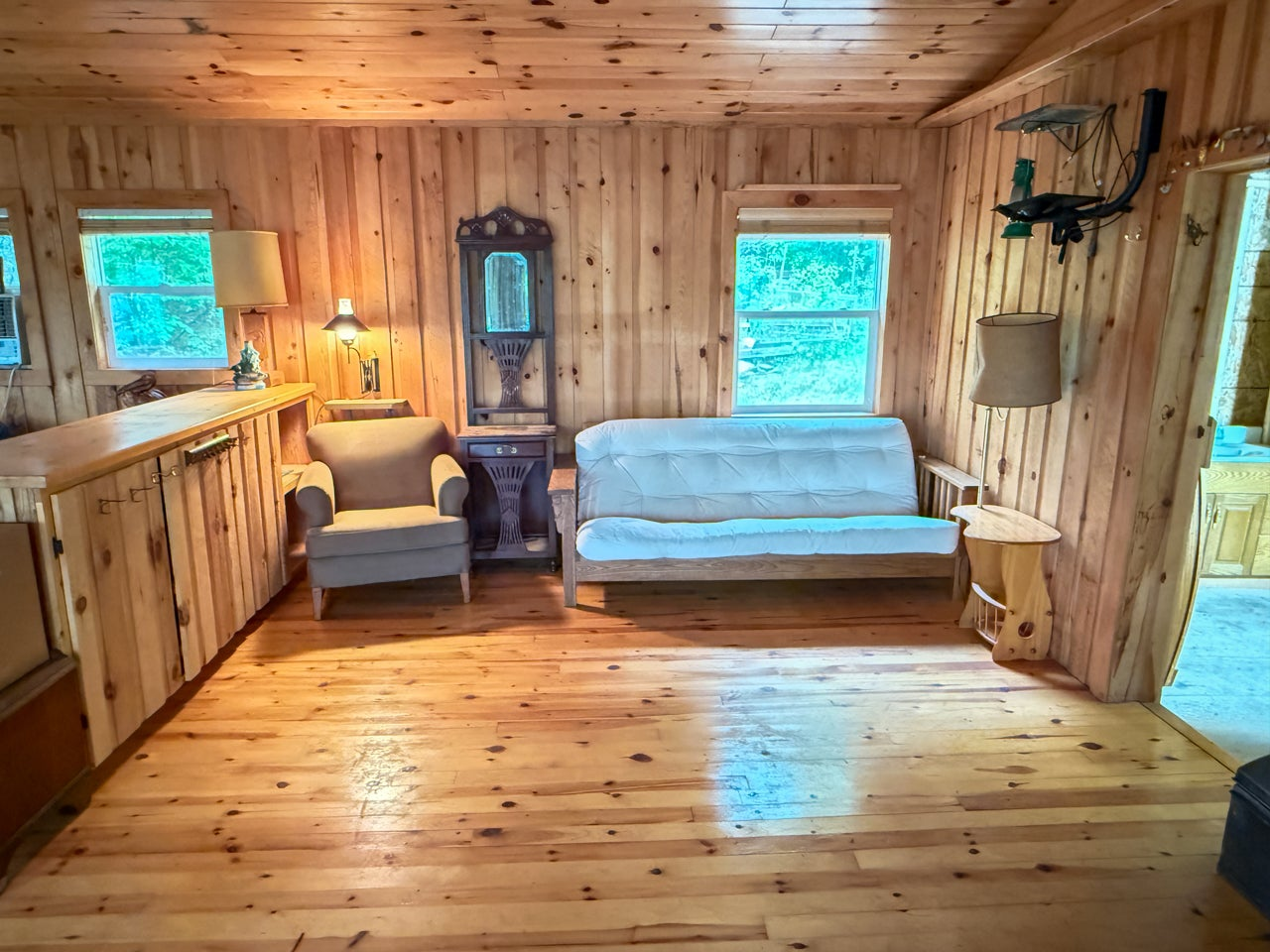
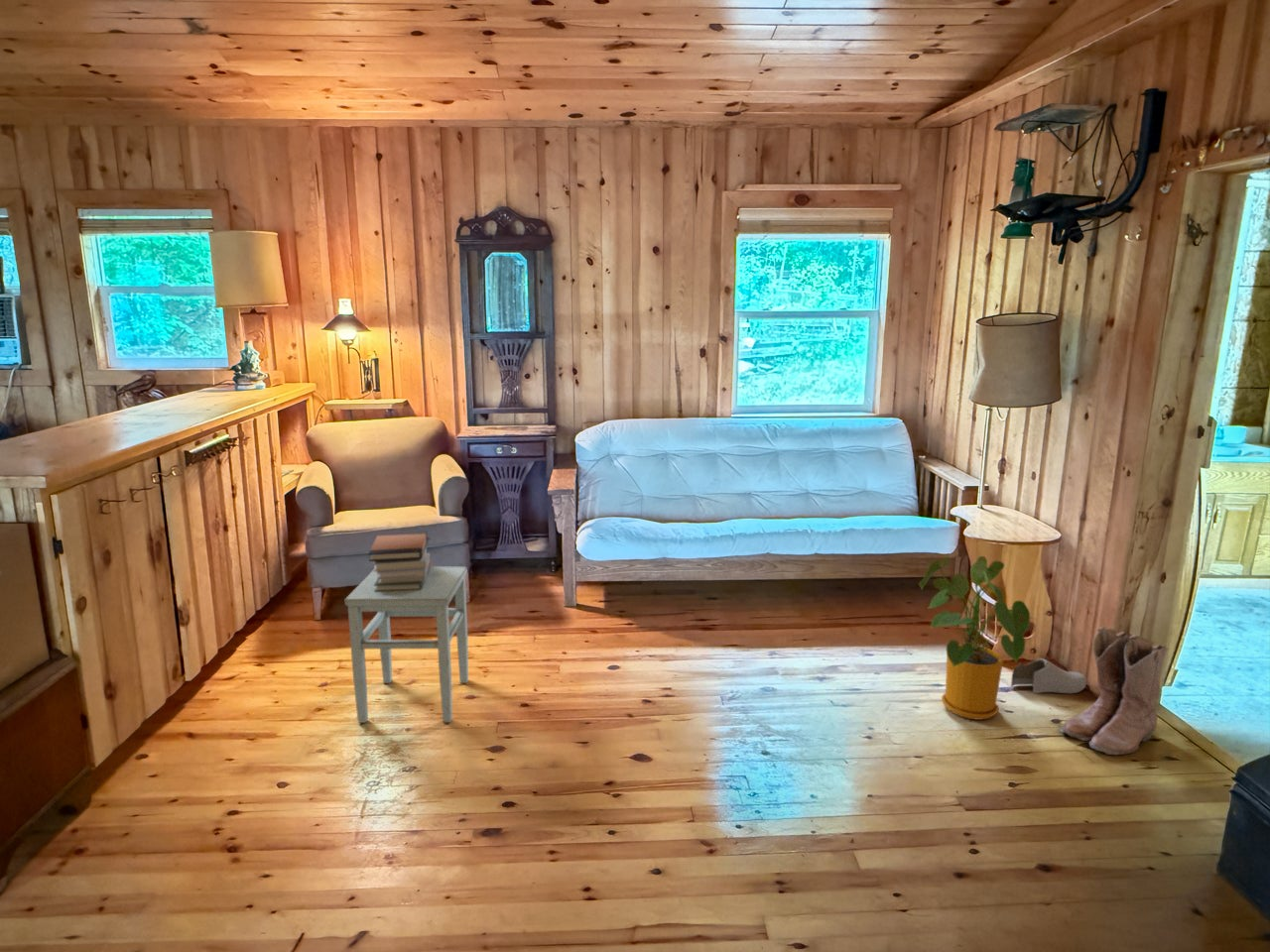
+ book stack (401, 559)
+ boots (1114, 686)
+ house plant (969, 640)
+ shoe (1050, 673)
+ stool (413, 642)
